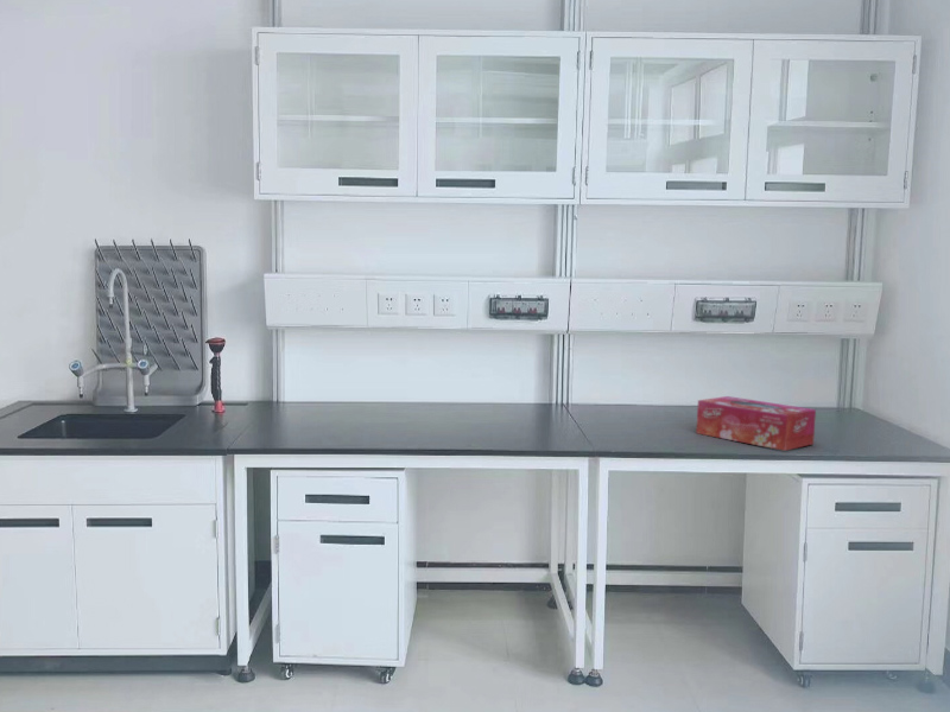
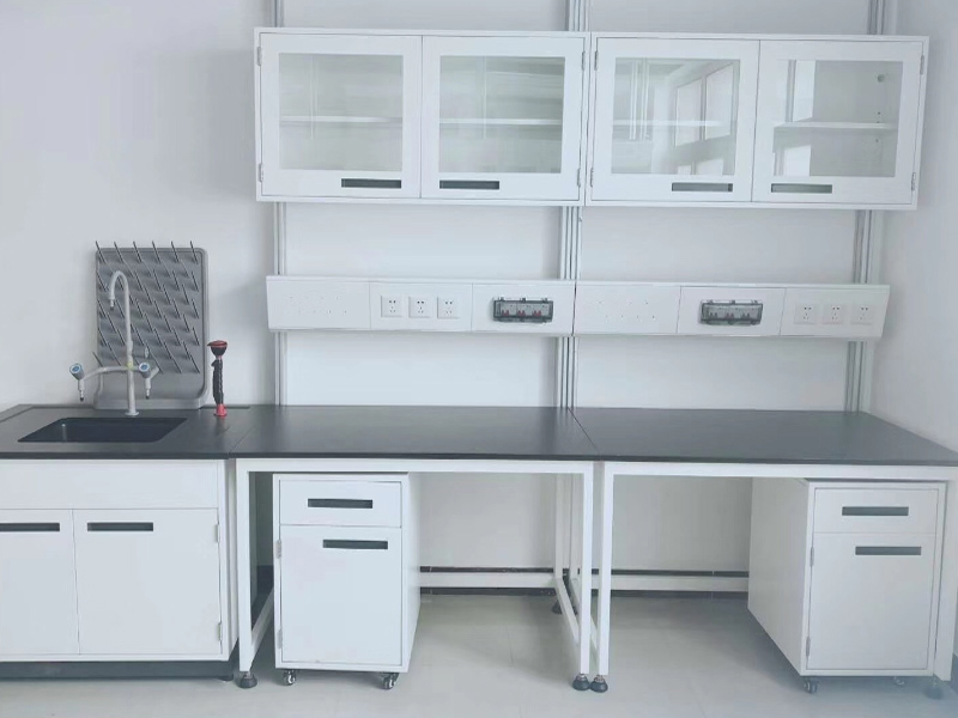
- tissue box (754, 421)
